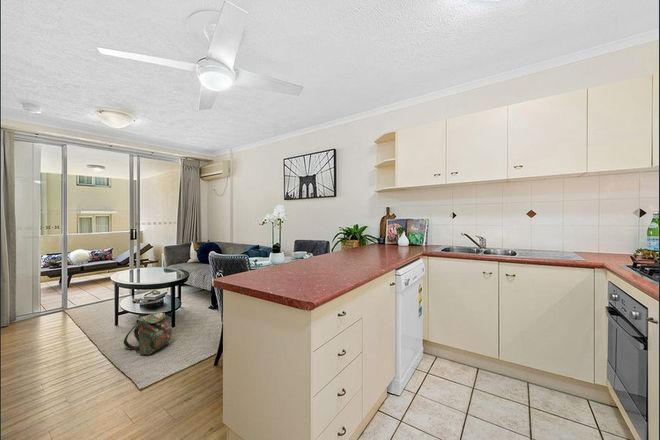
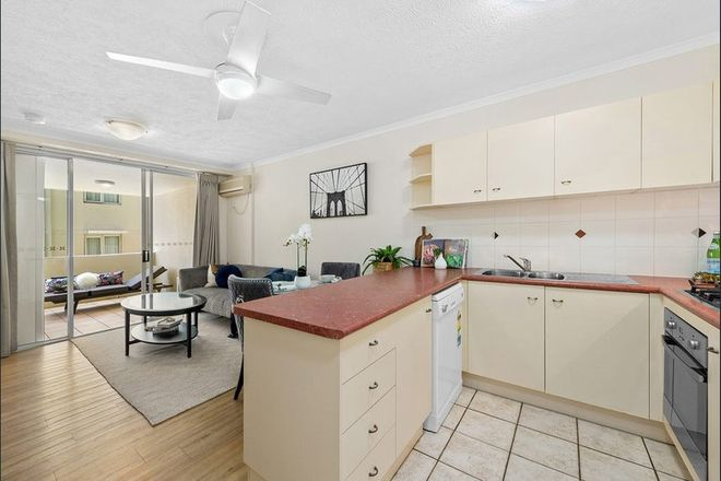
- backpack (146, 330)
